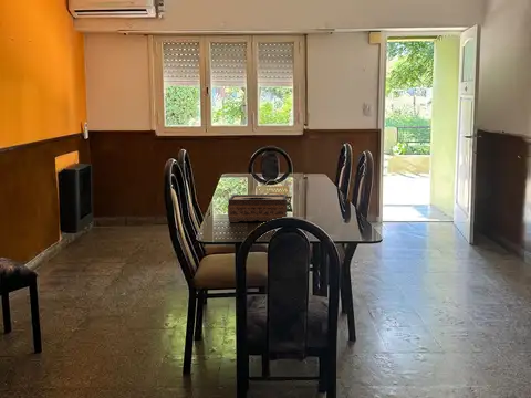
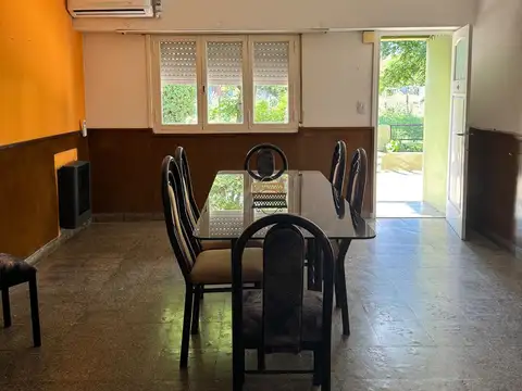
- tissue box (258, 208)
